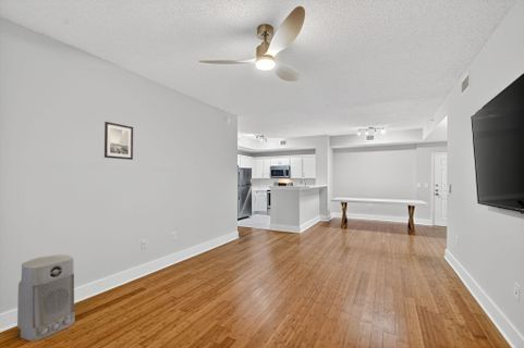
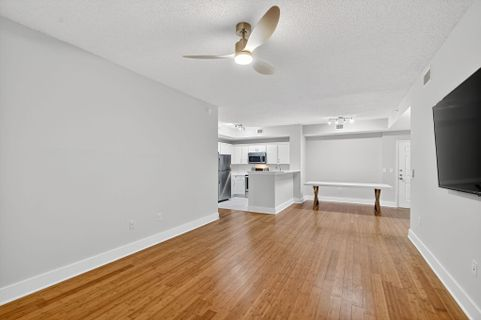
- air purifier (47, 293)
- wall art (119, 141)
